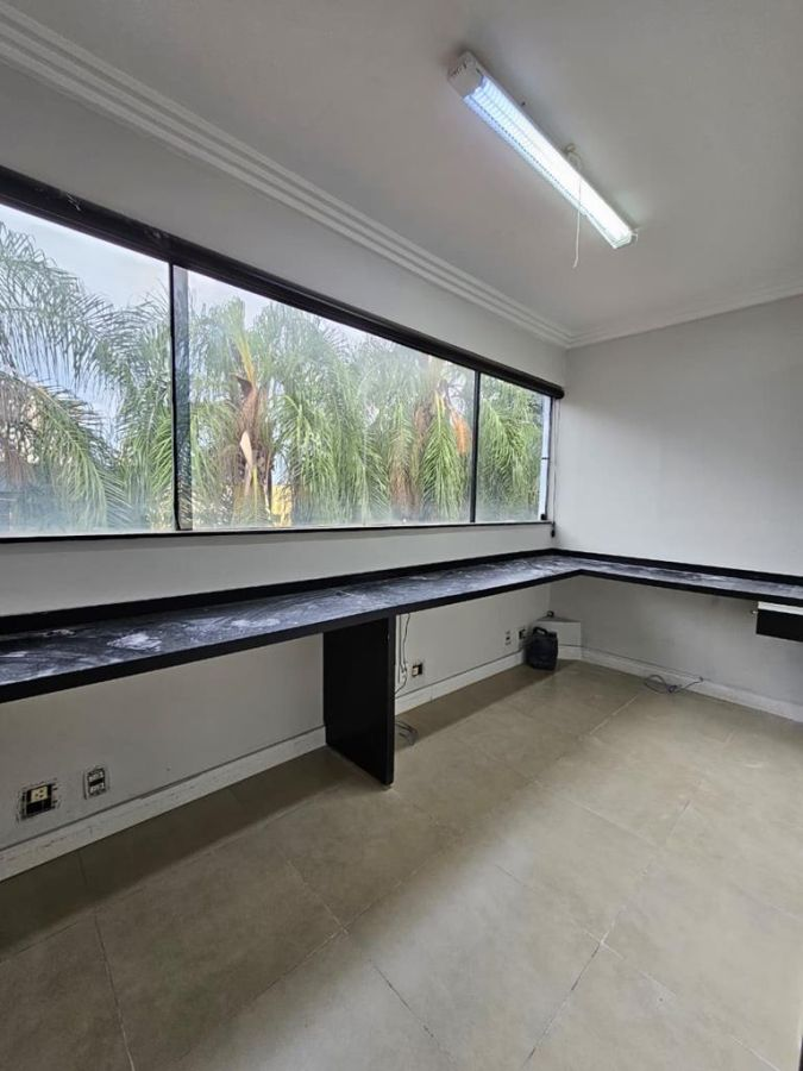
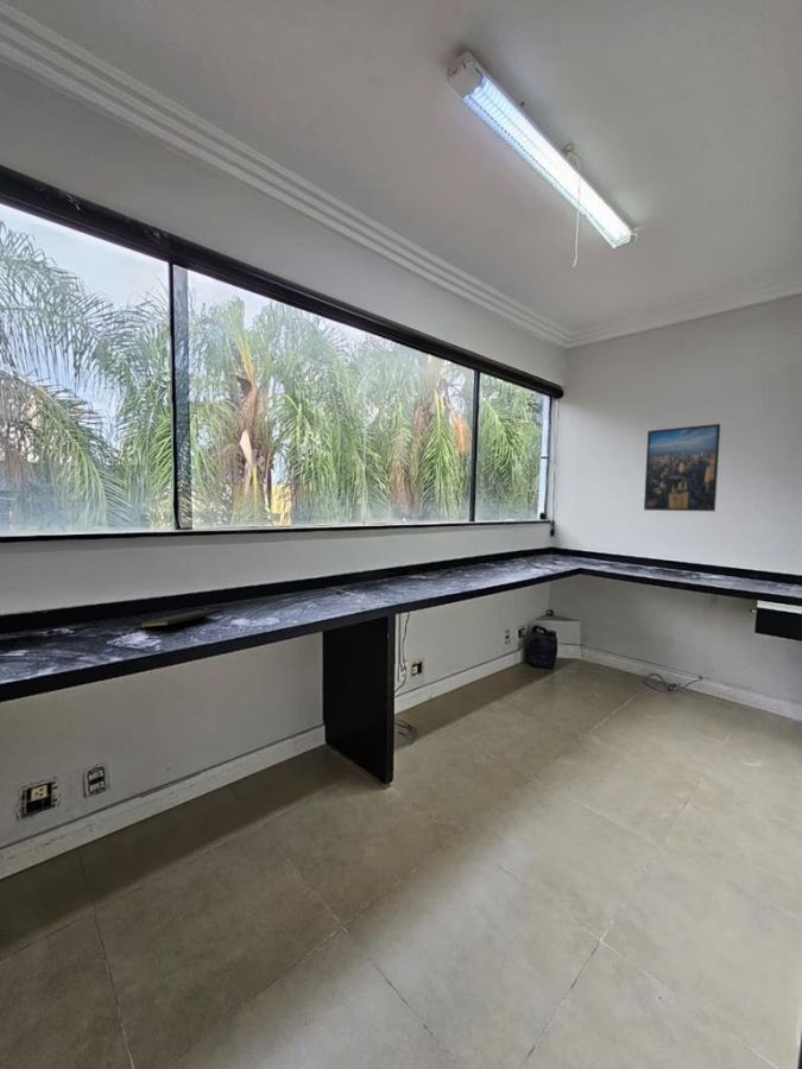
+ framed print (680, 469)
+ notepad (183, 618)
